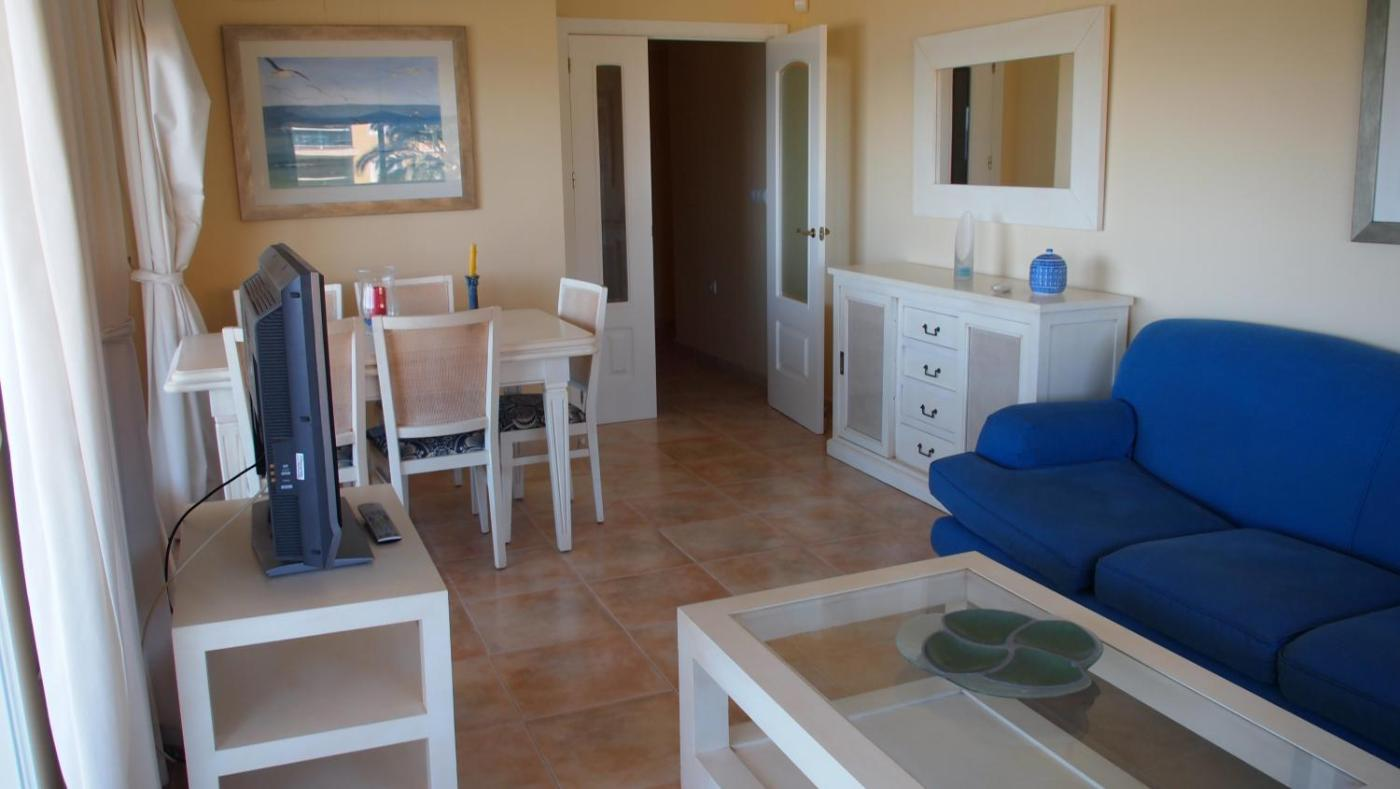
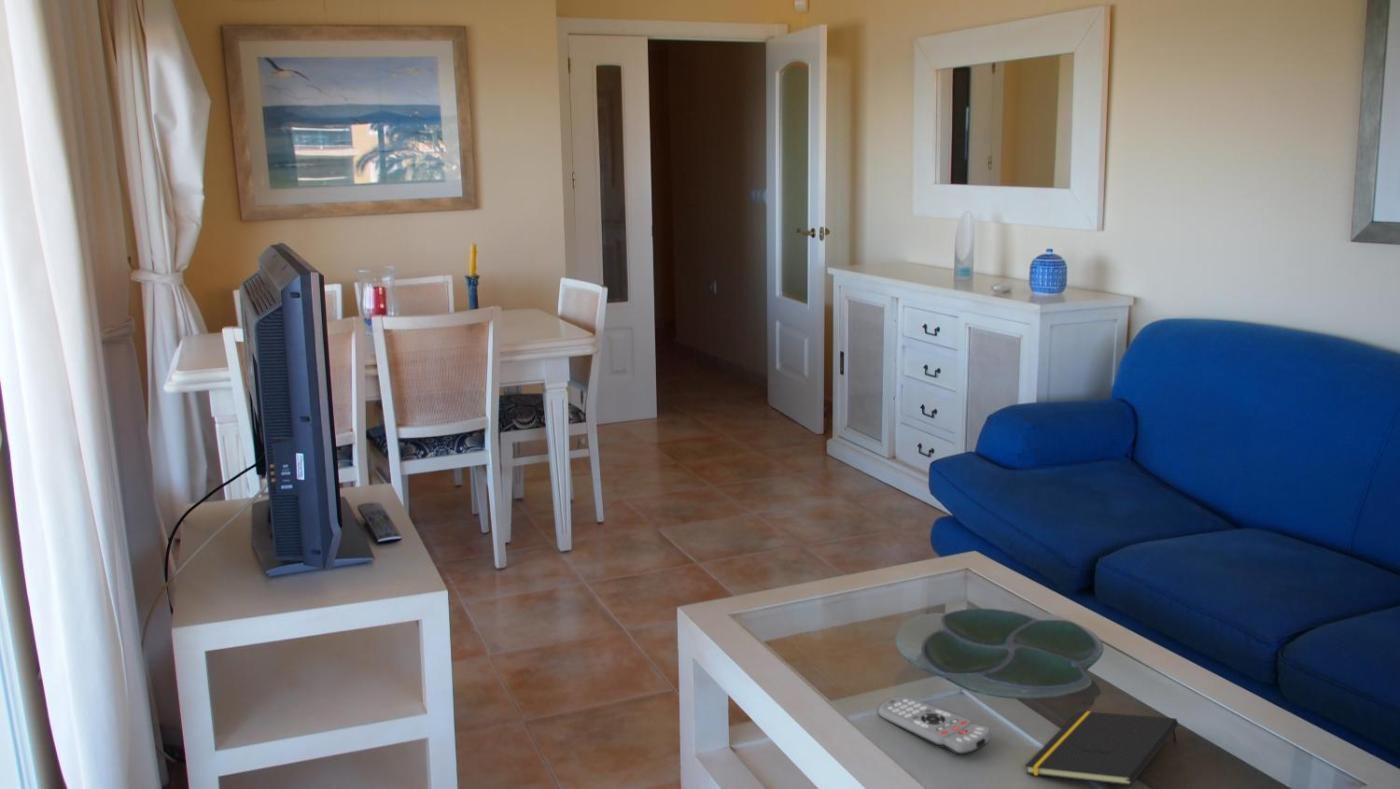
+ notepad (1102, 745)
+ remote control (931, 724)
